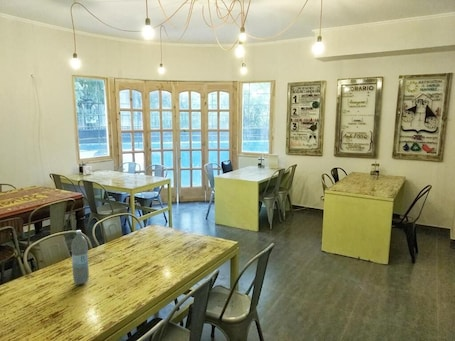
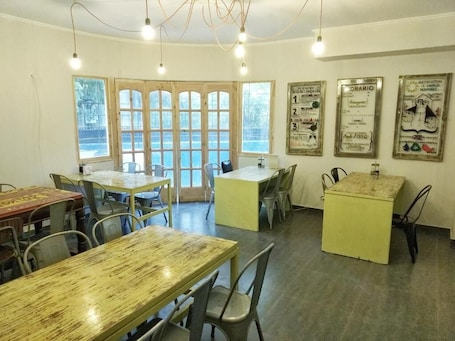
- water bottle (80, 257)
